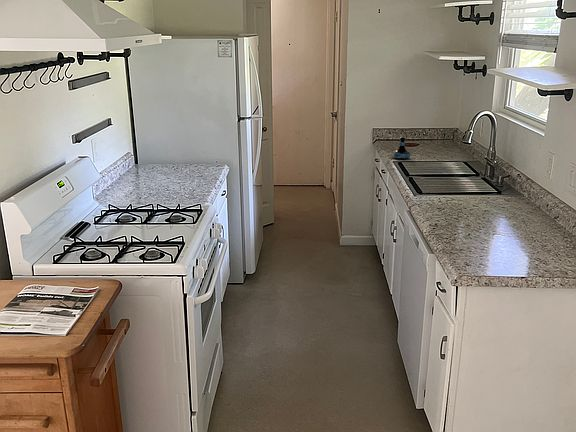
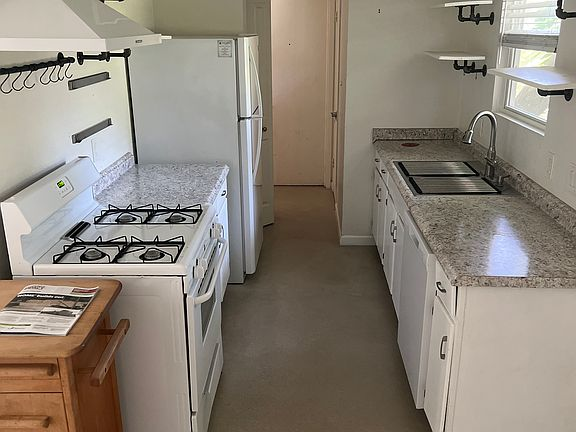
- tequila bottle (402, 147)
